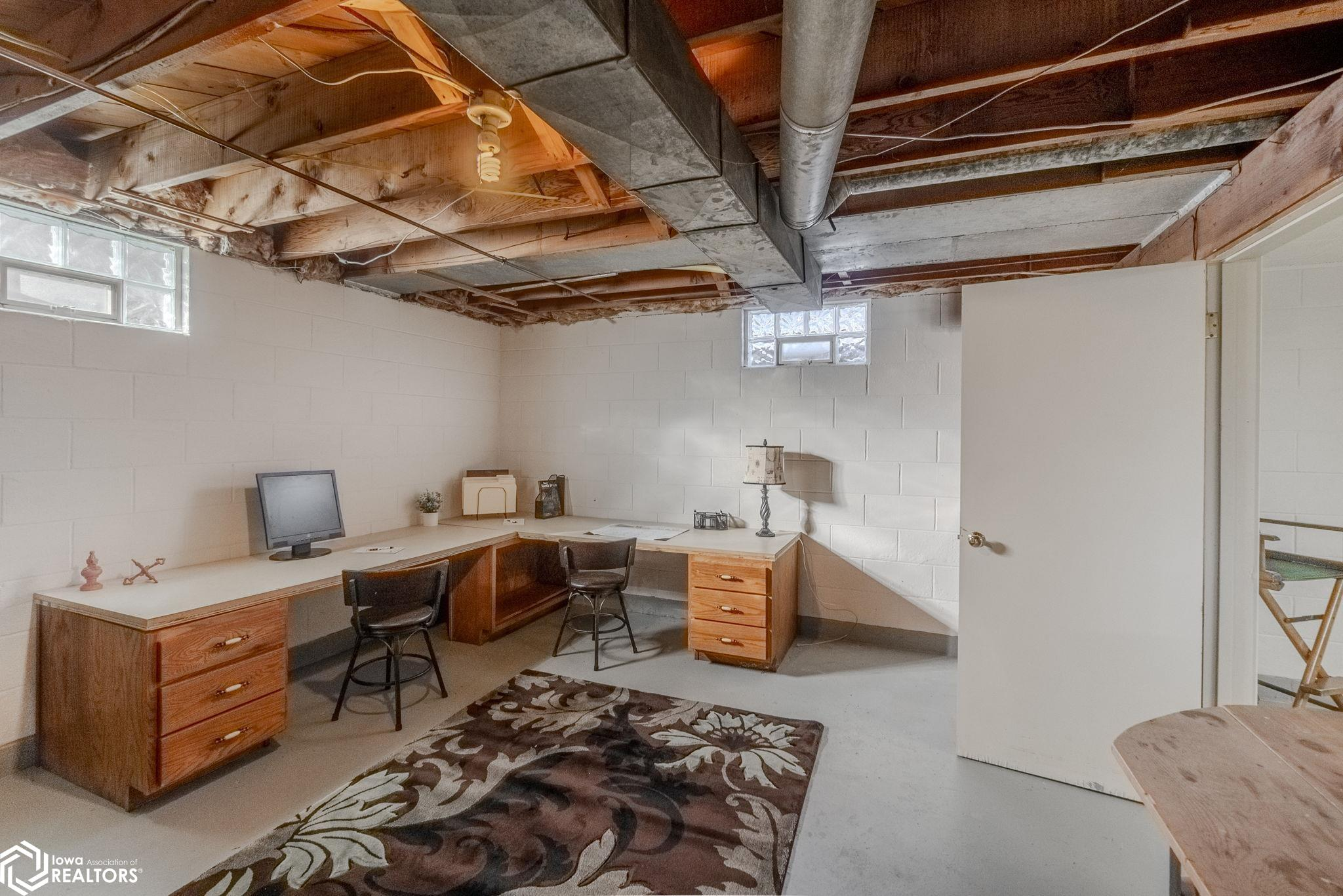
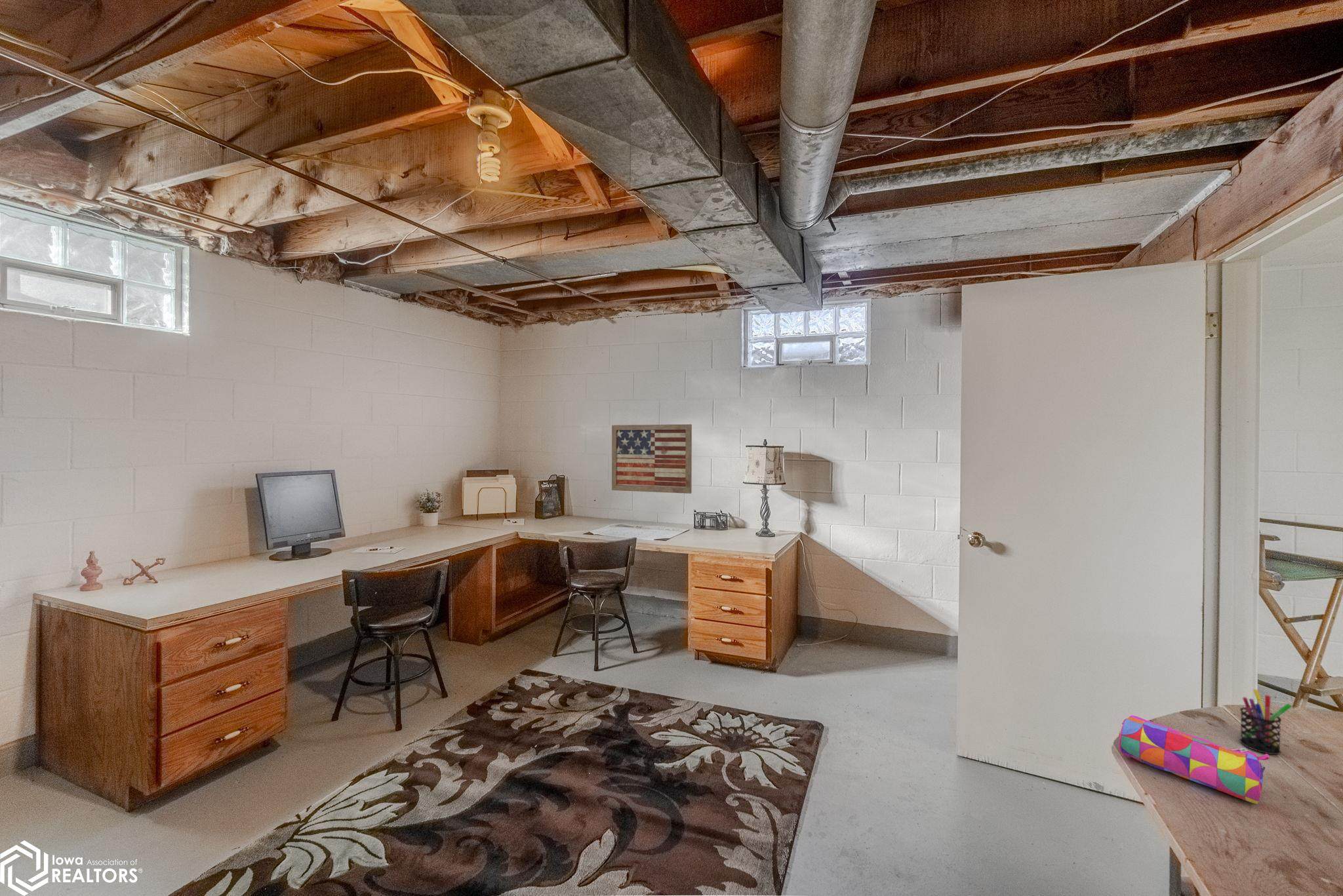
+ pencil case (1188, 754)
+ pen holder (1266, 720)
+ wall art (651, 458)
